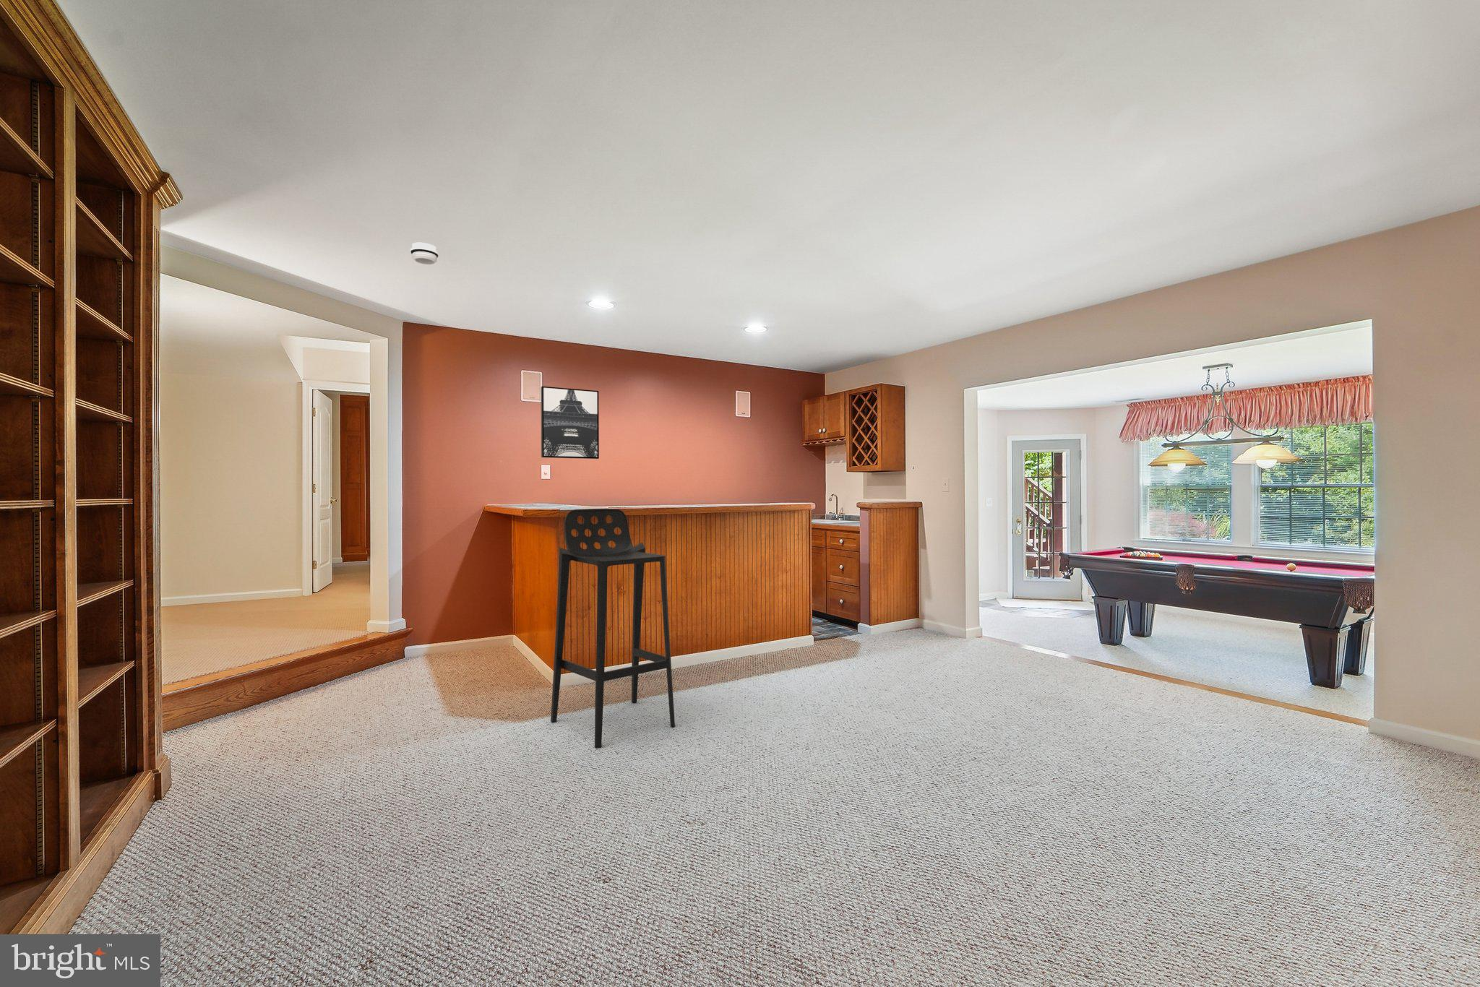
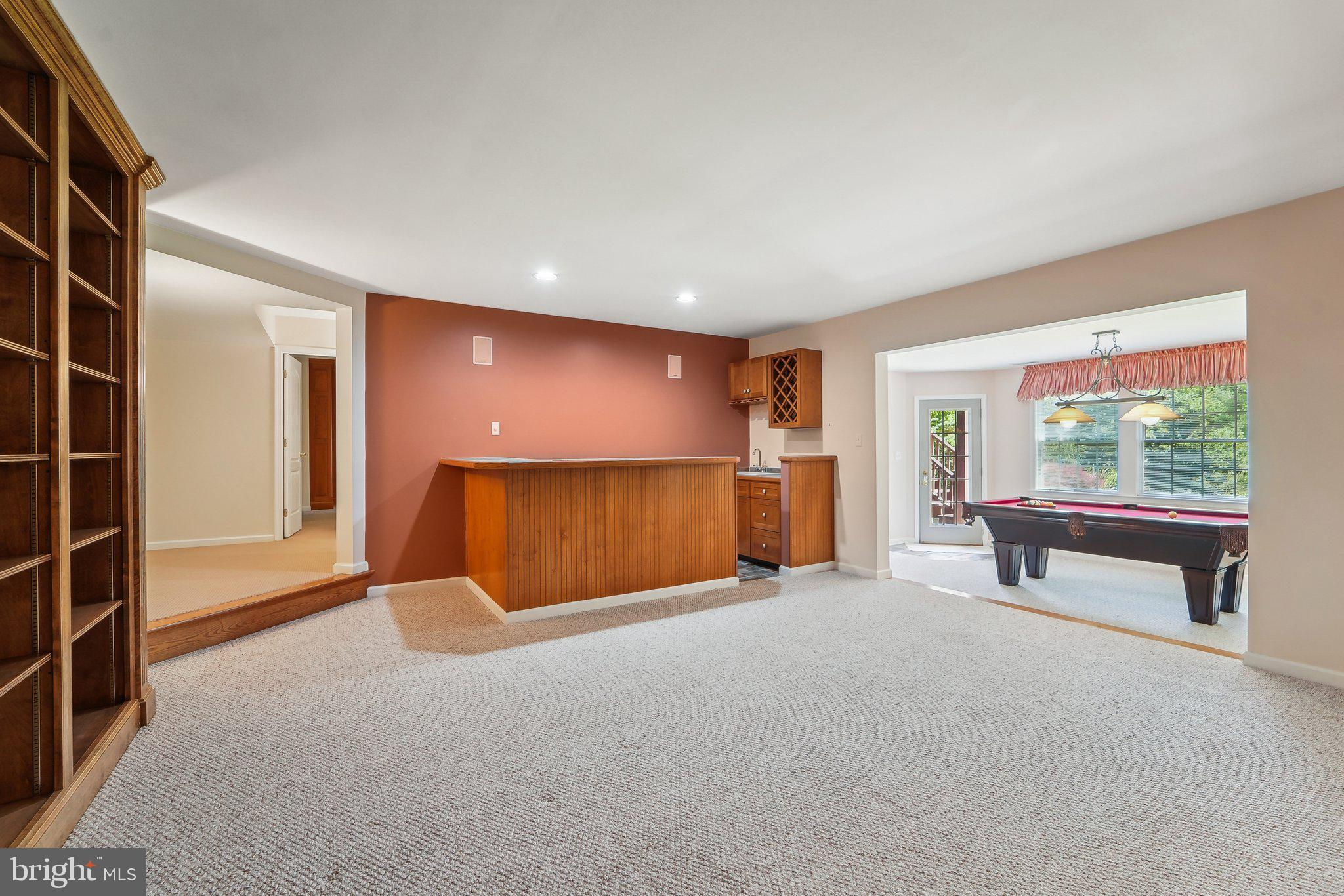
- wall art (570, 423)
- smoke detector (424, 253)
- bar stool (606, 616)
